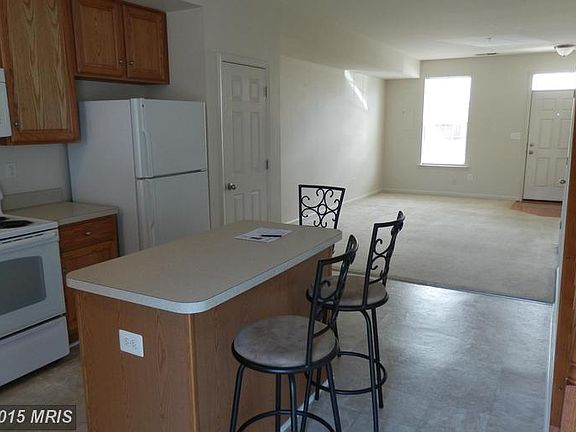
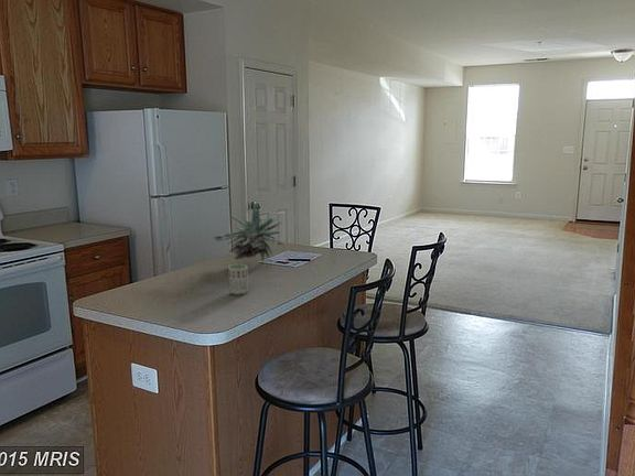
+ cup (238, 279)
+ plant (256, 234)
